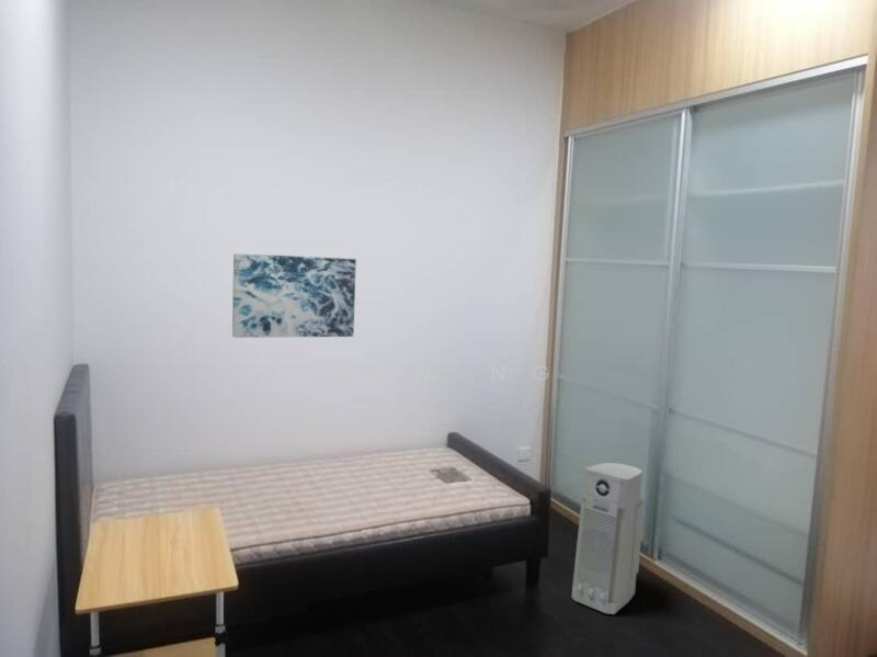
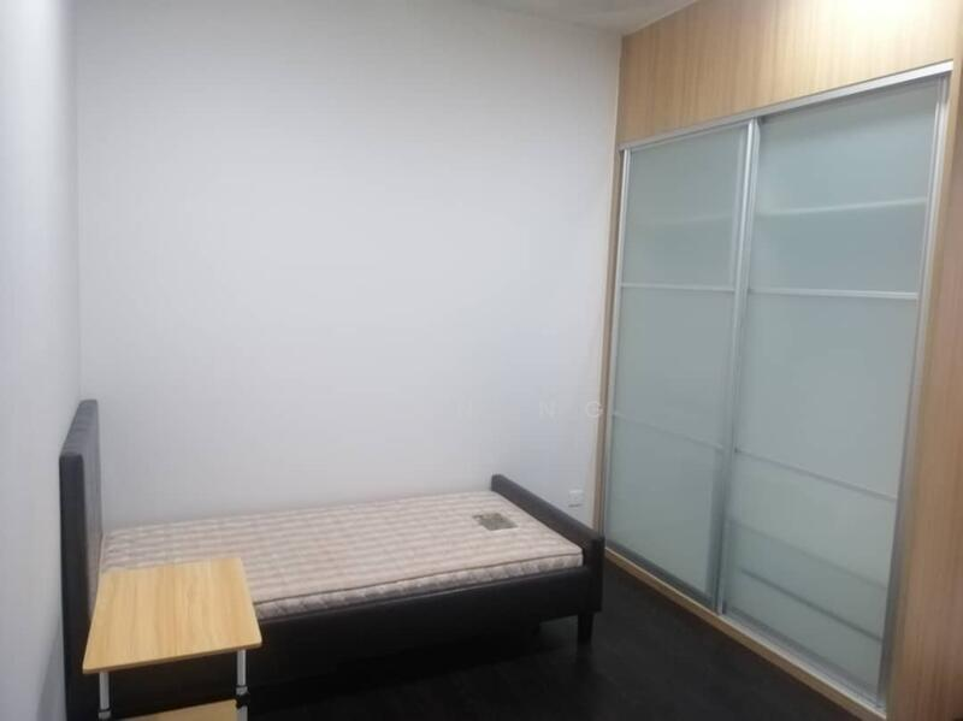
- air purifier (611, 532)
- wall art (295, 296)
